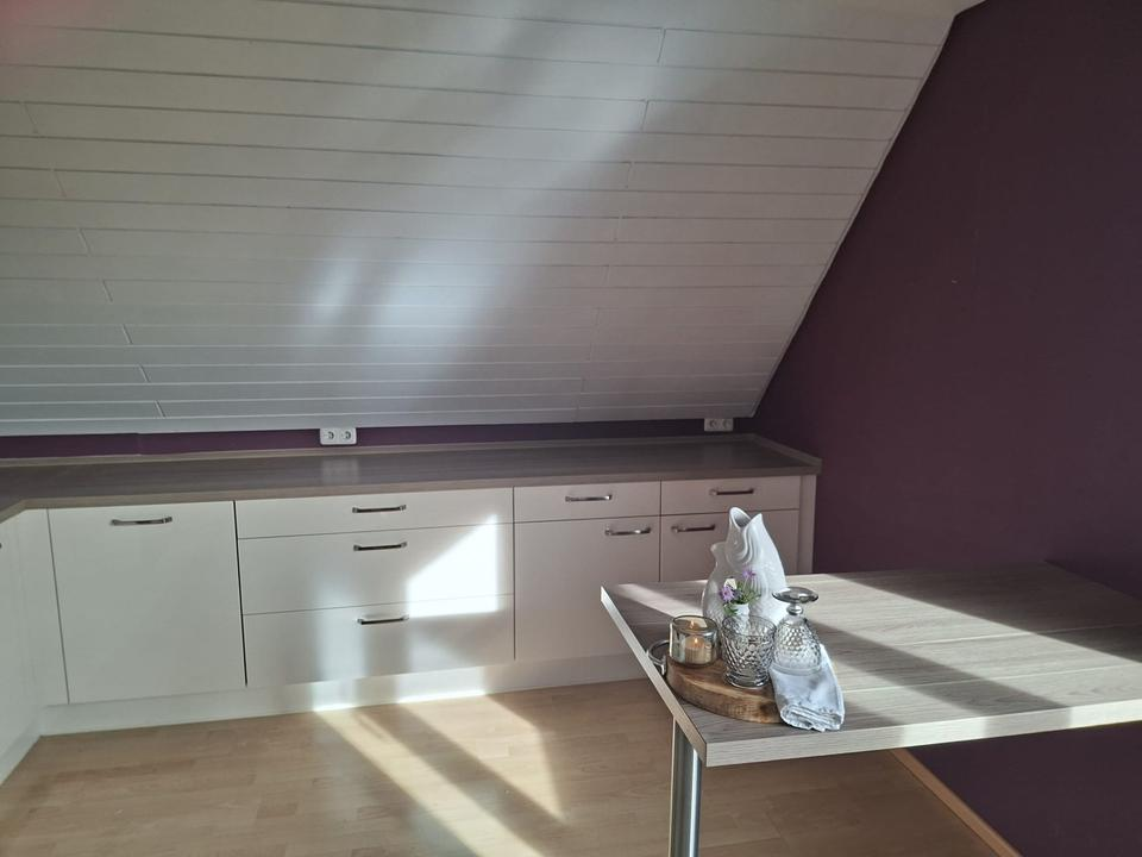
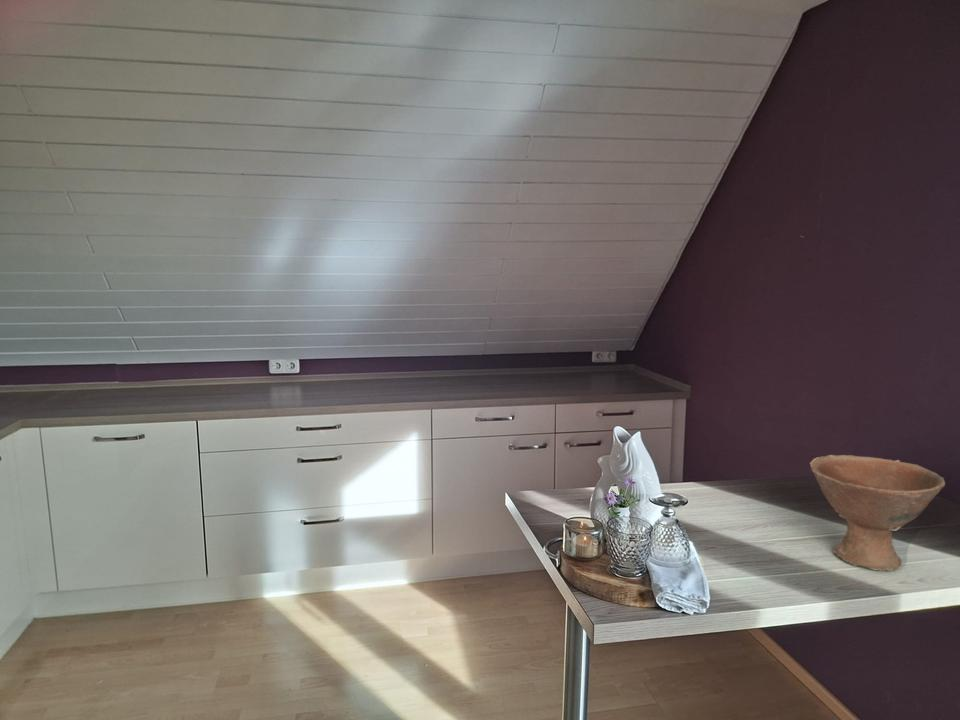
+ bowl (872, 511)
